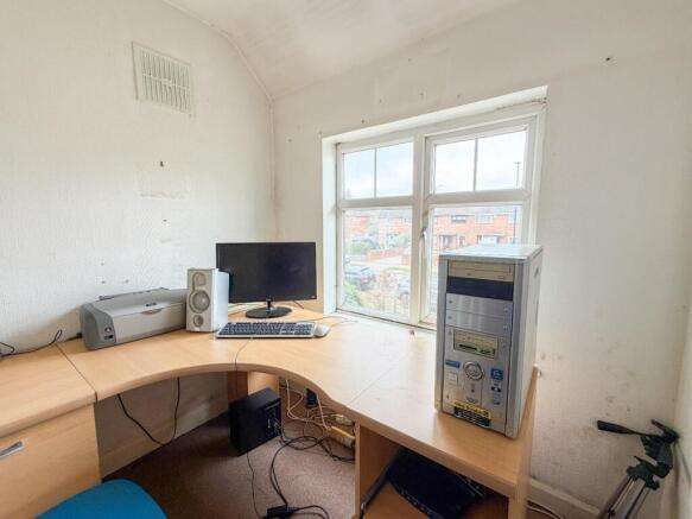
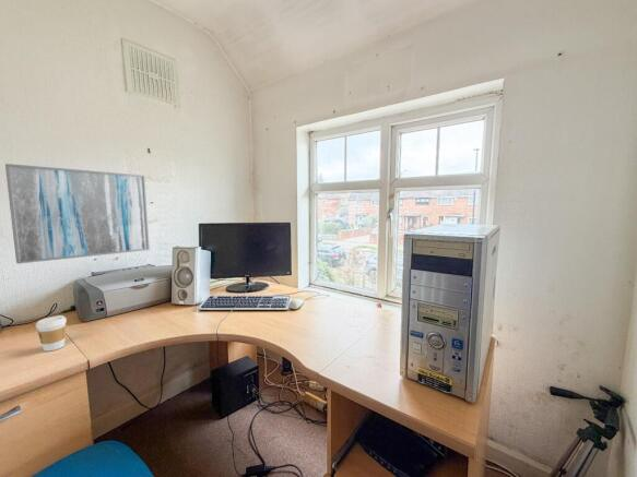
+ coffee cup (52, 333)
+ wall art (87, 213)
